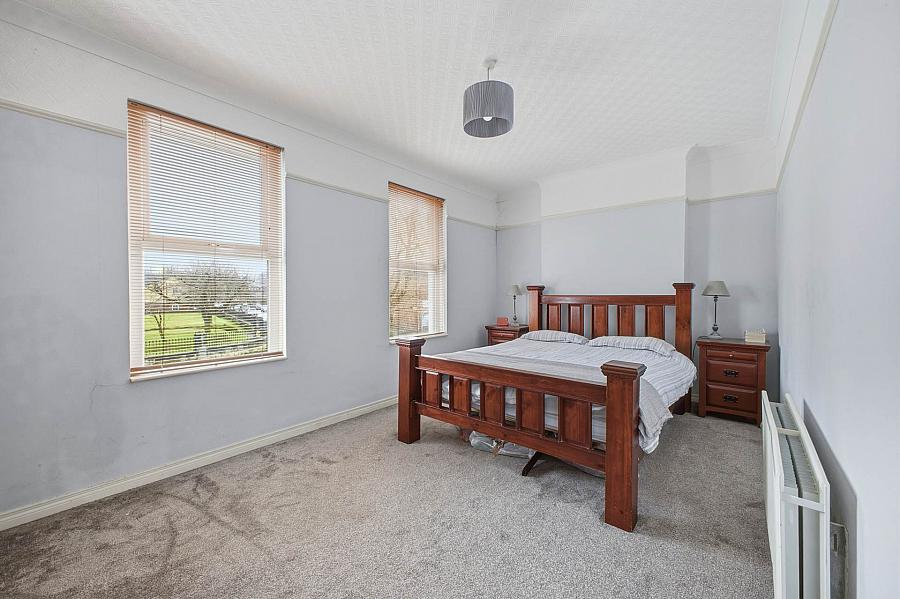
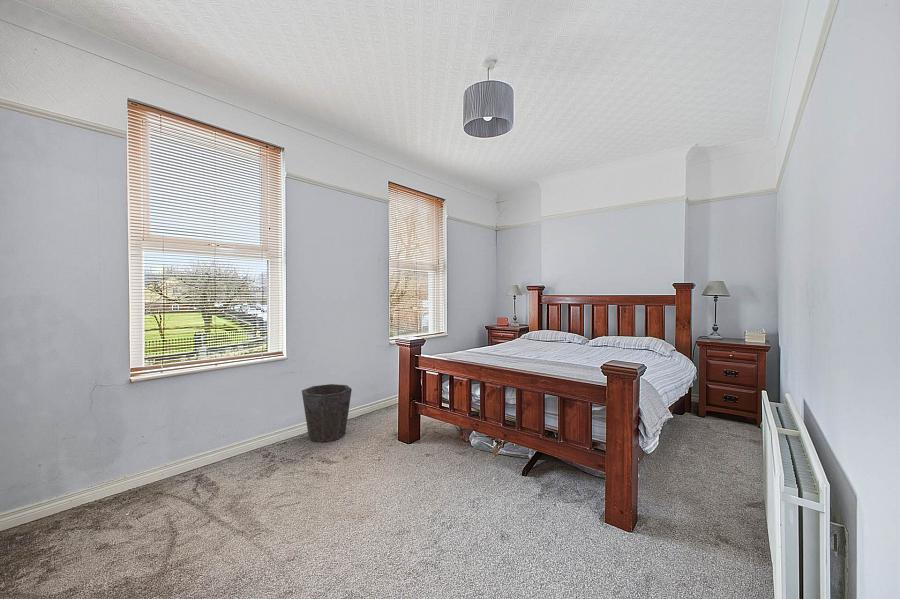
+ waste bin (326, 412)
